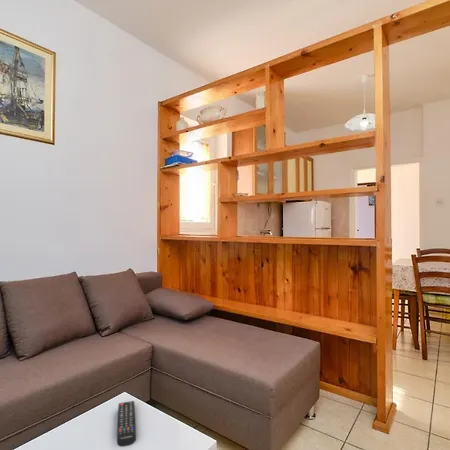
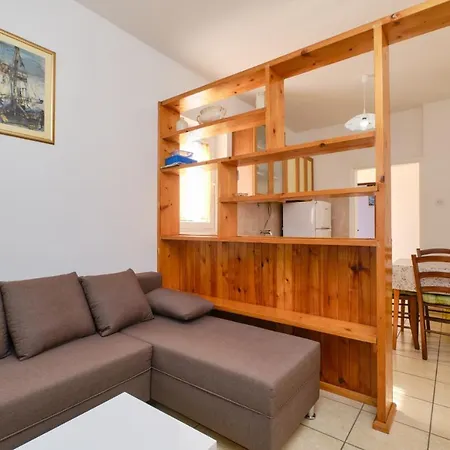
- remote control (126, 421)
